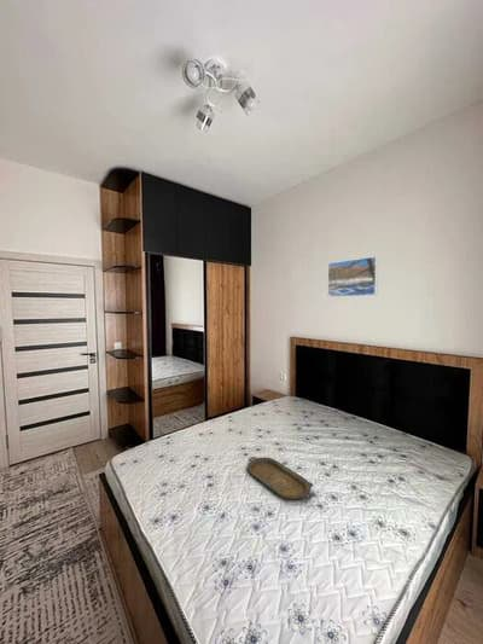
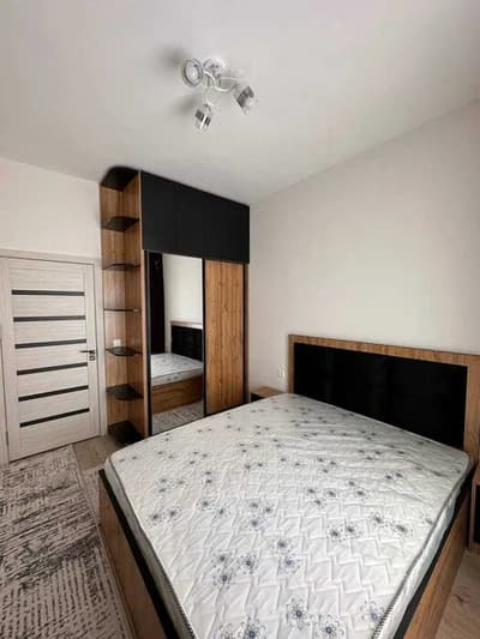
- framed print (350, 278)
- serving tray (277, 477)
